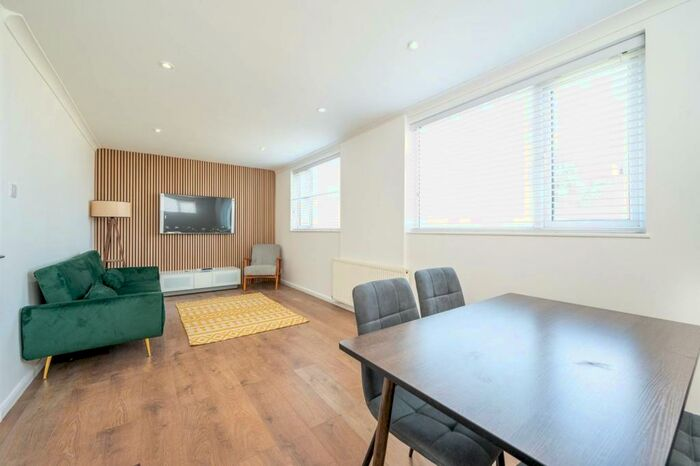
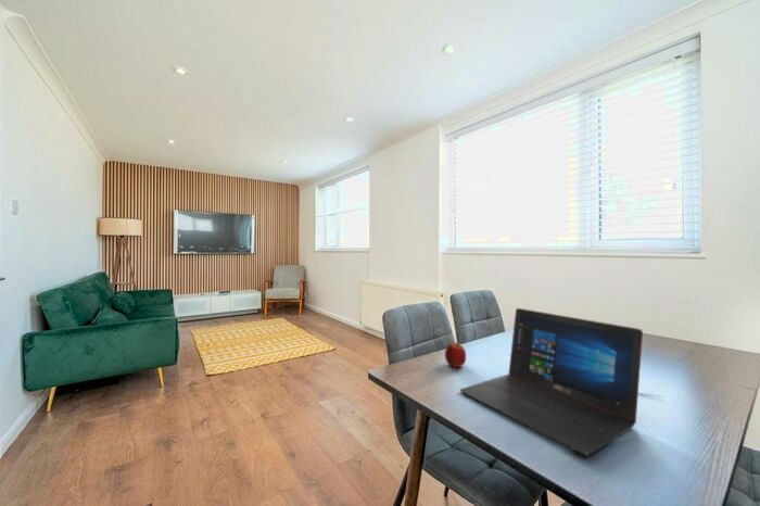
+ fruit (455, 354)
+ laptop (542, 364)
